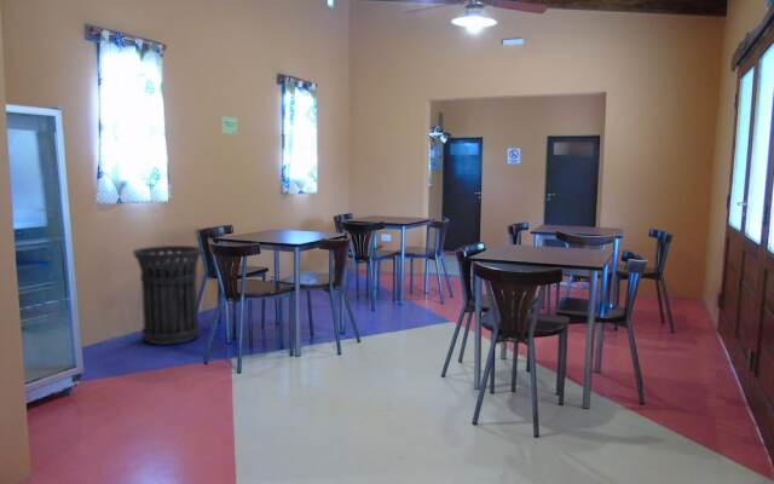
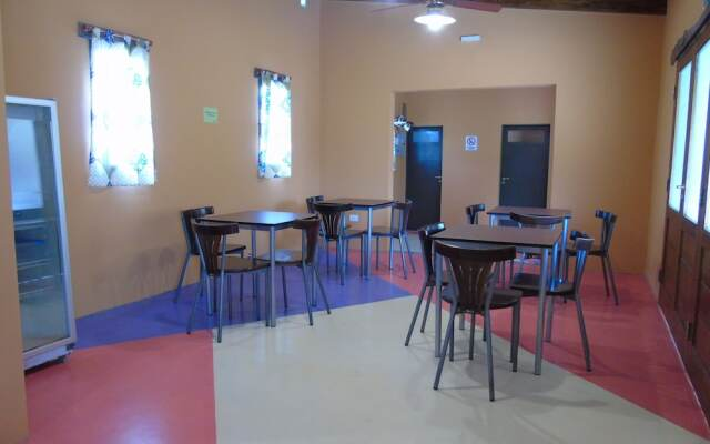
- trash can (169, 294)
